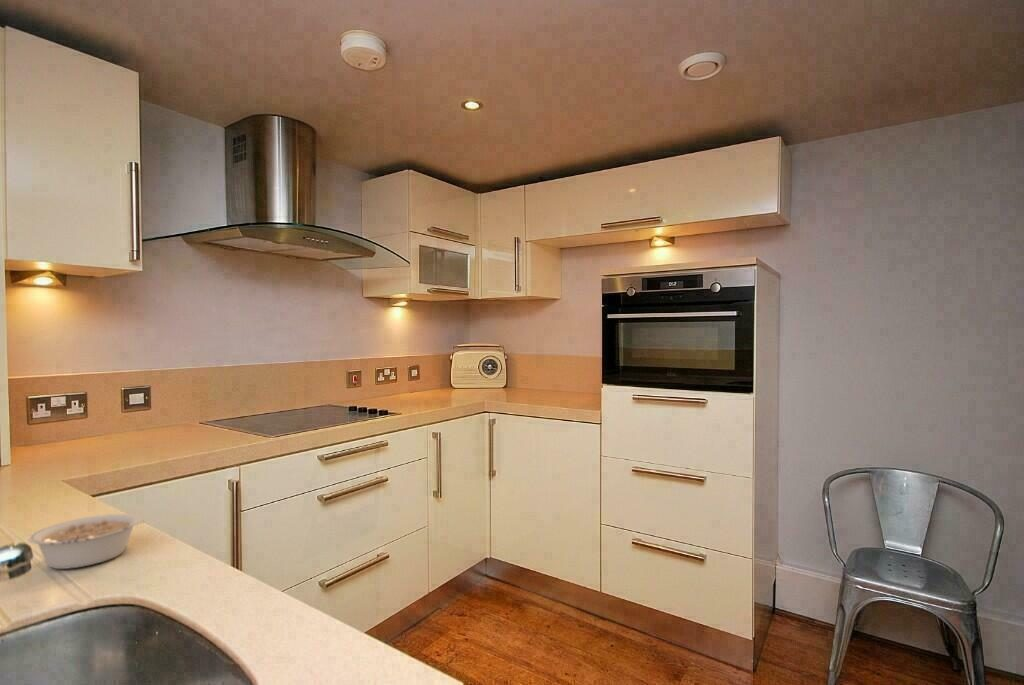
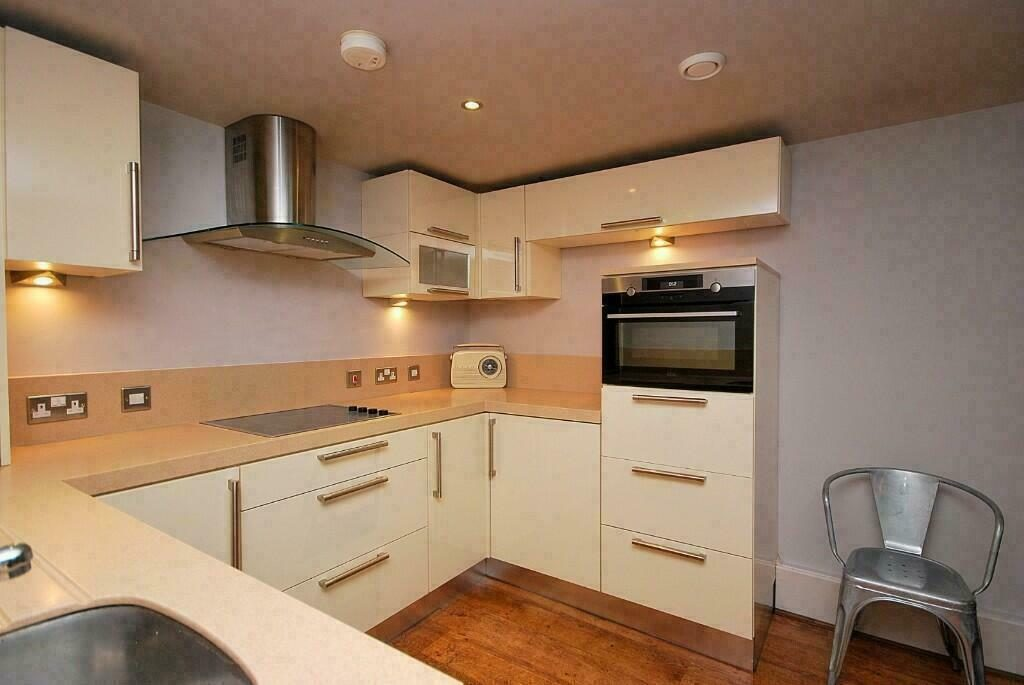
- legume (92, 538)
